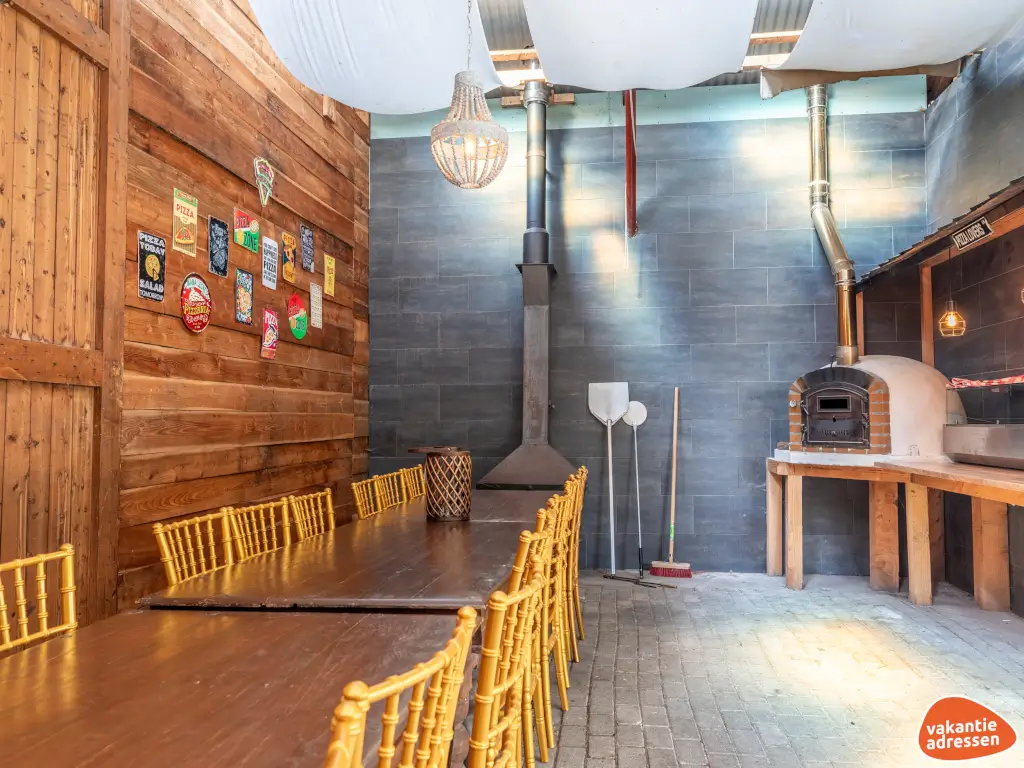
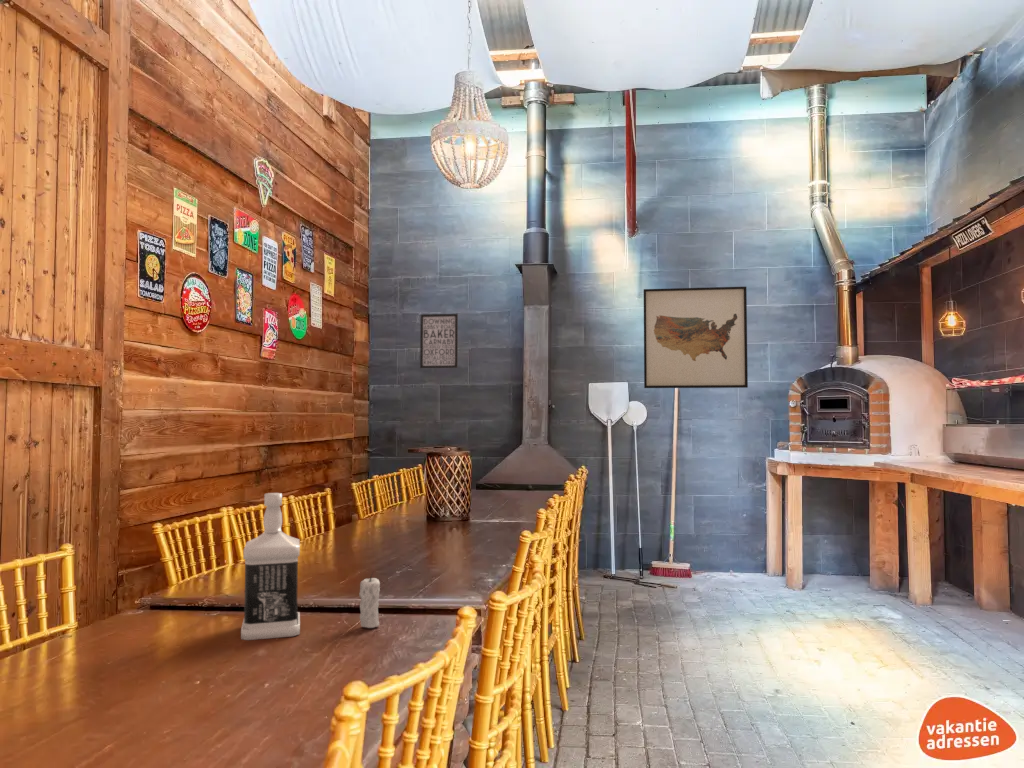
+ wall art (694, 337)
+ bottle (272, 561)
+ candle (369, 598)
+ wall art (439, 341)
